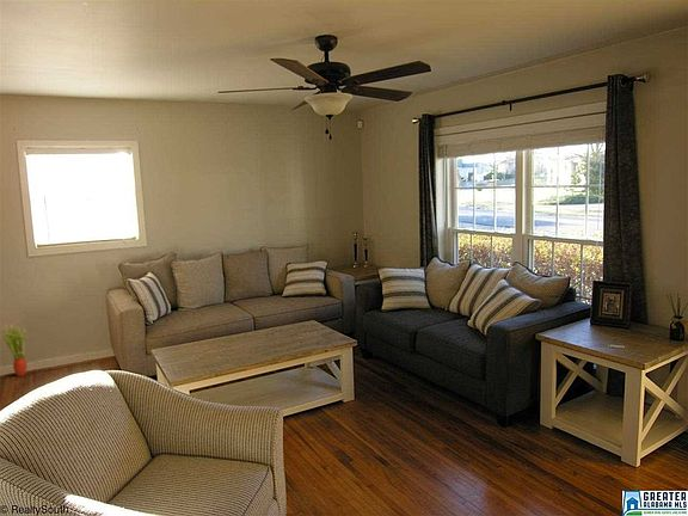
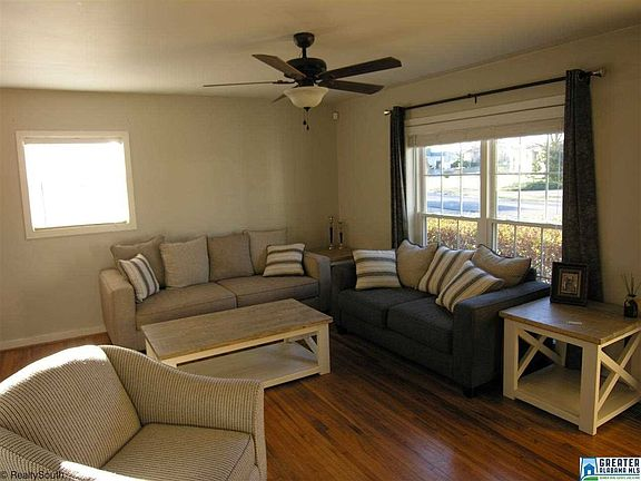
- potted plant (14, 350)
